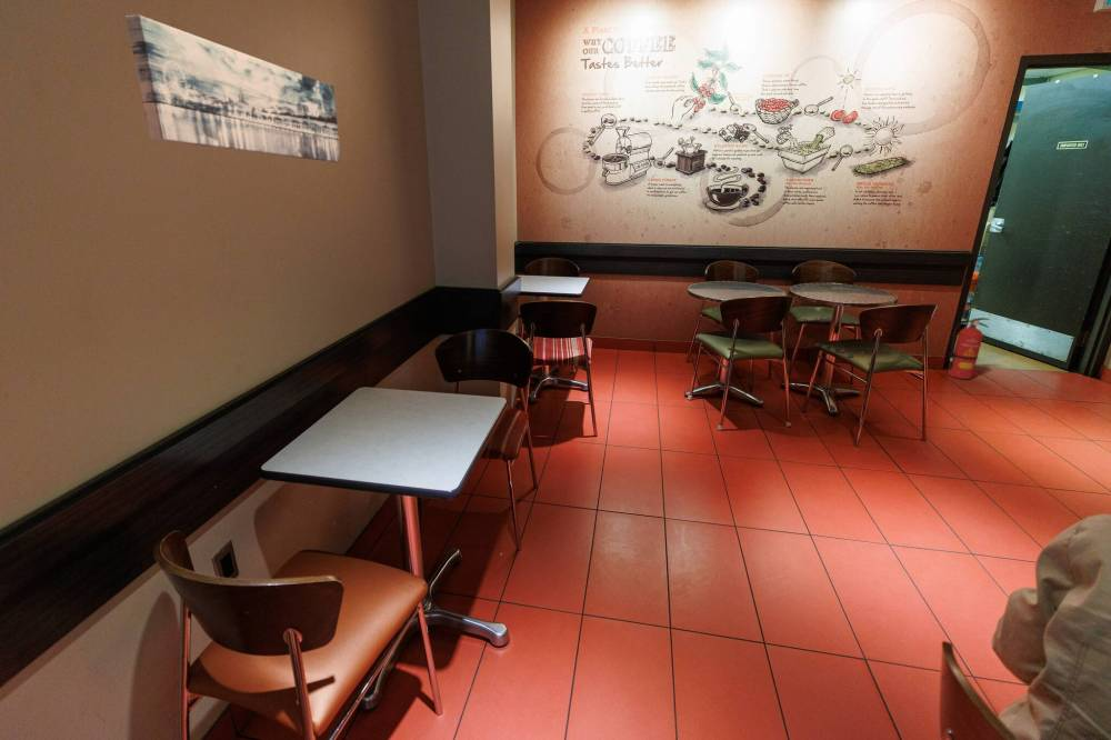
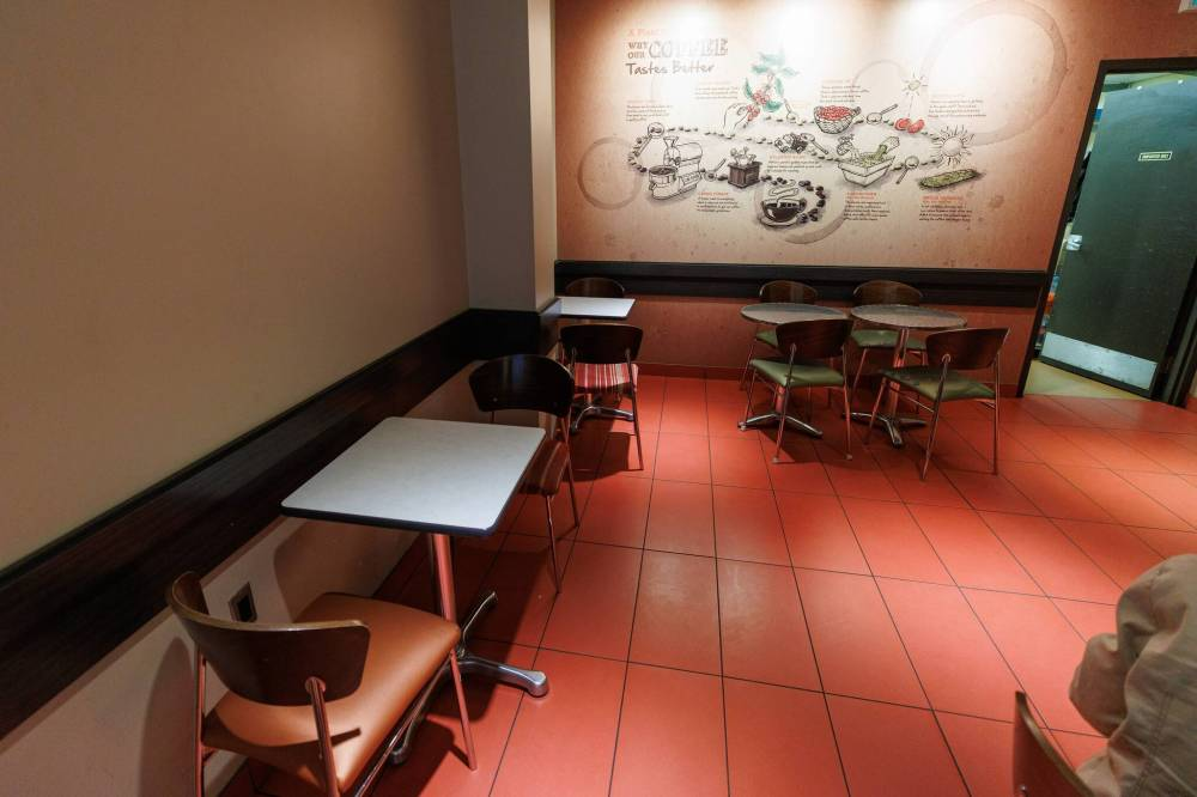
- wall art (260, 107)
- fire extinguisher (967, 347)
